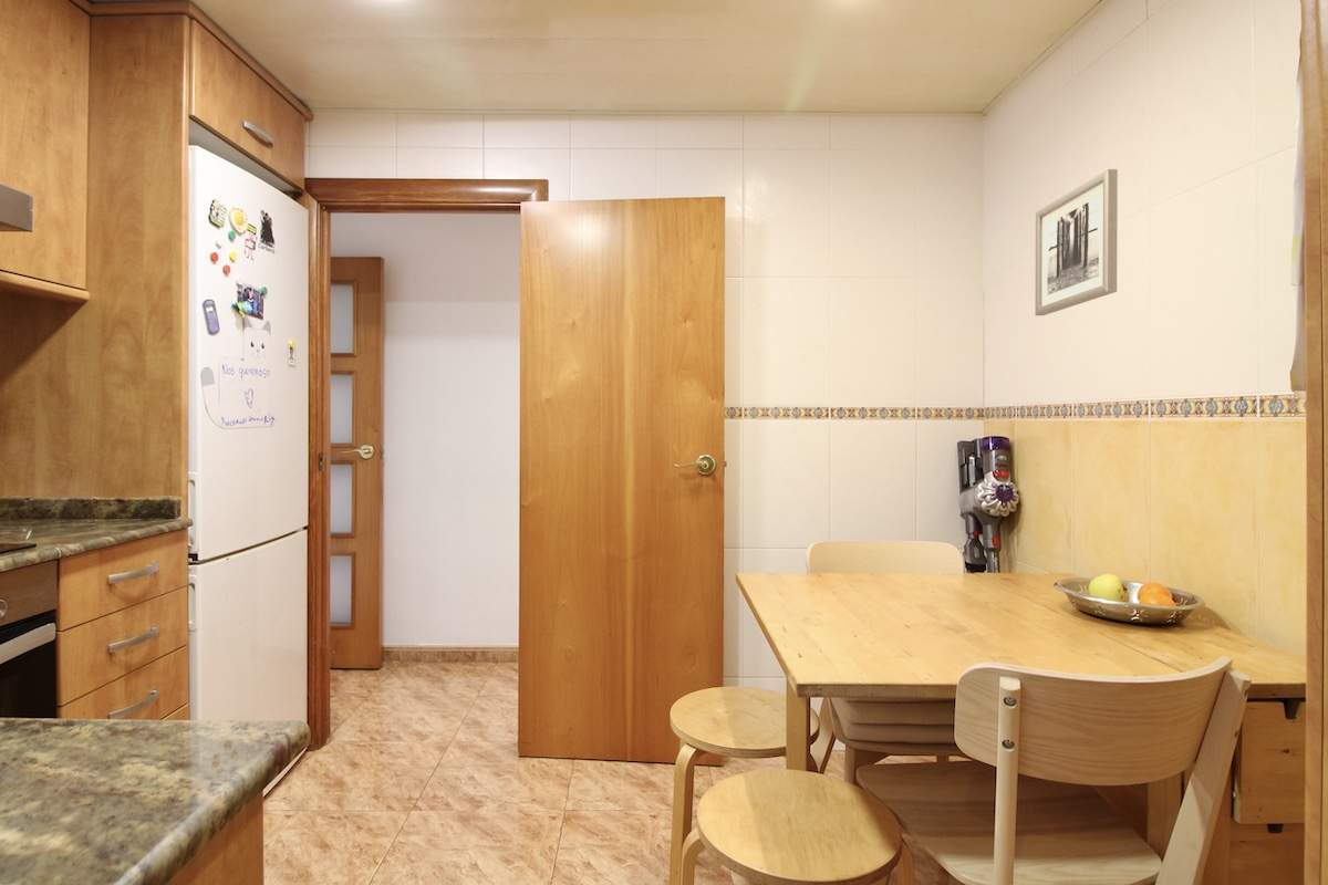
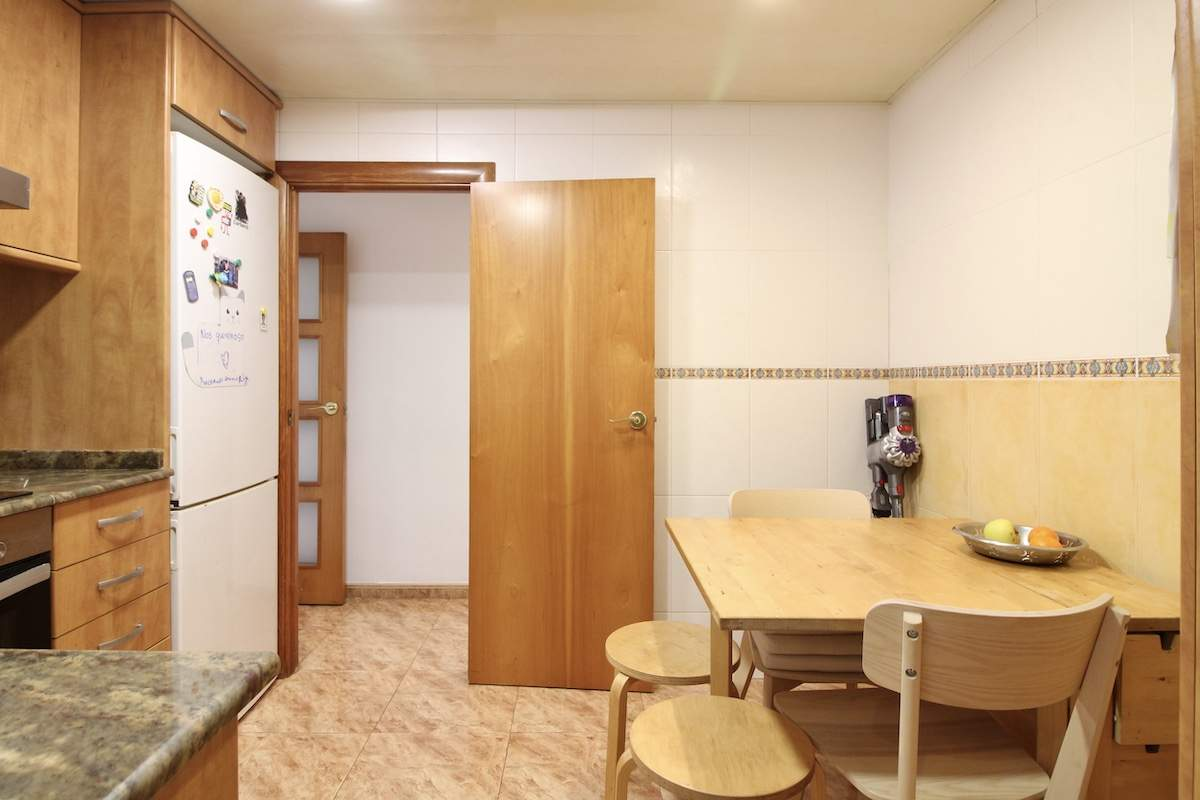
- wall art (1072, 248)
